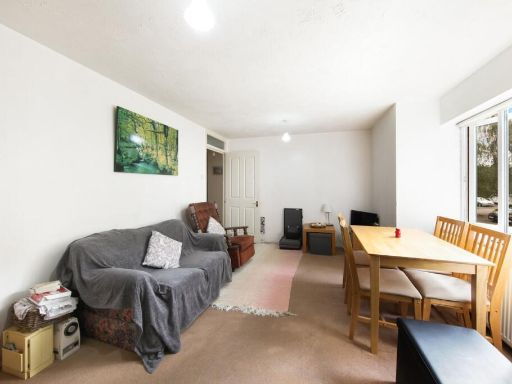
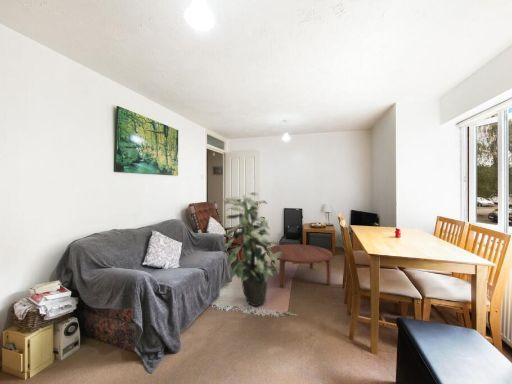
+ coffee table (298, 263)
+ indoor plant (250, 247)
